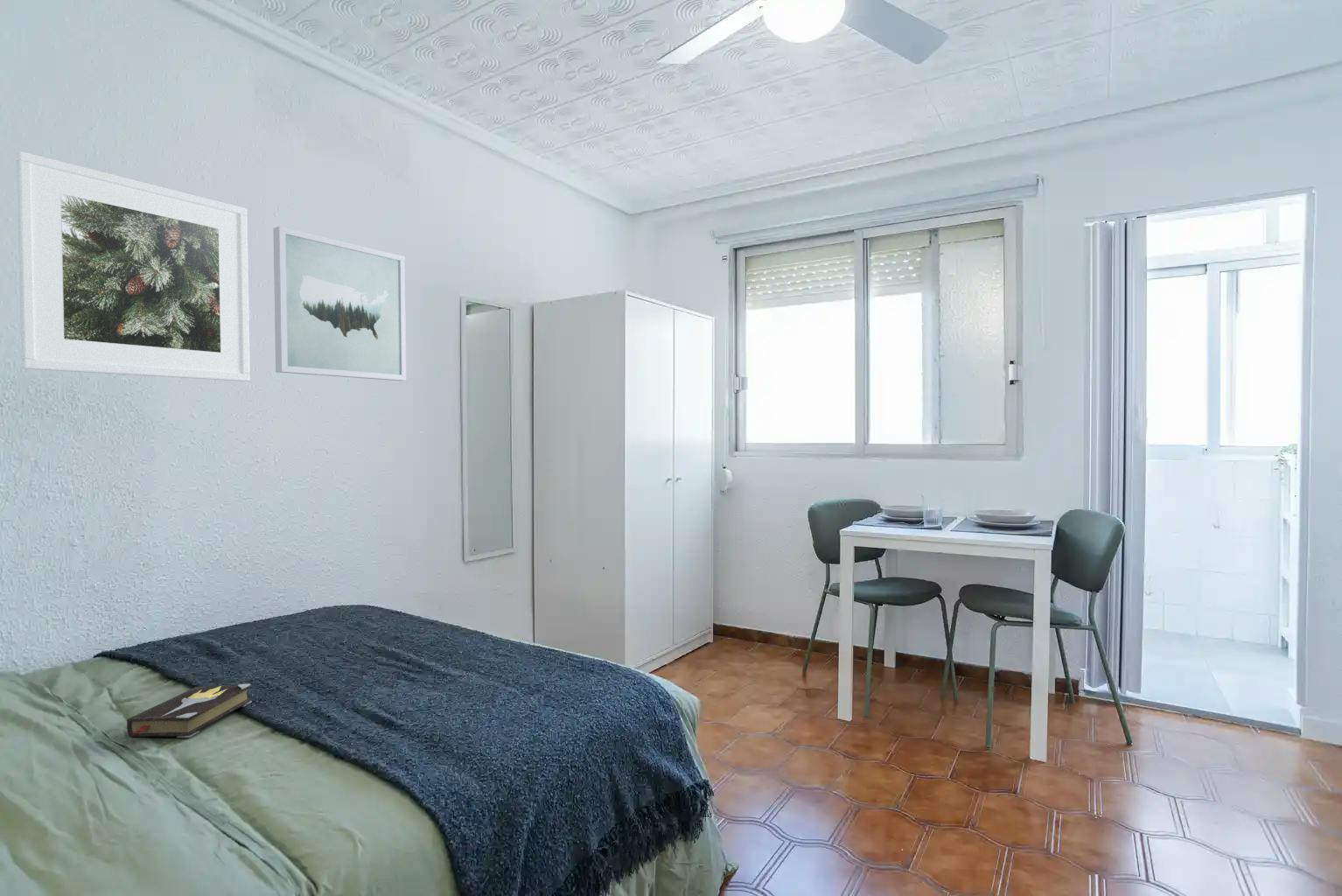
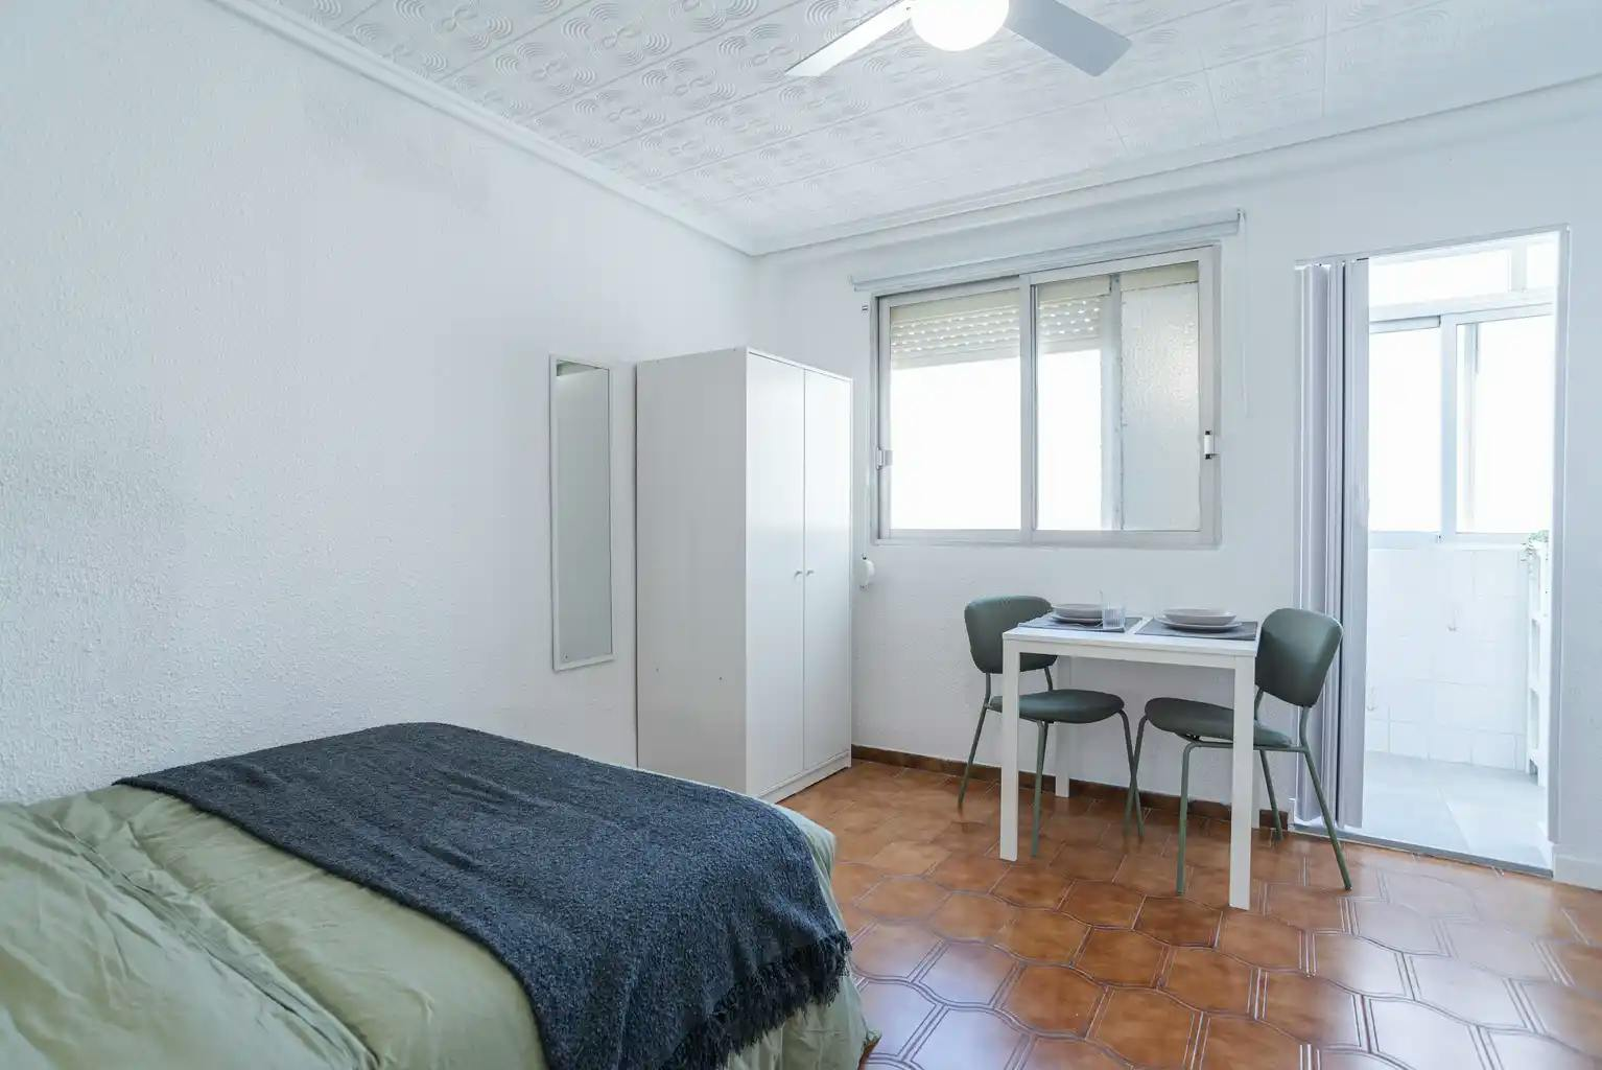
- wall art (345, 310)
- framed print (146, 279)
- hardback book (192, 708)
